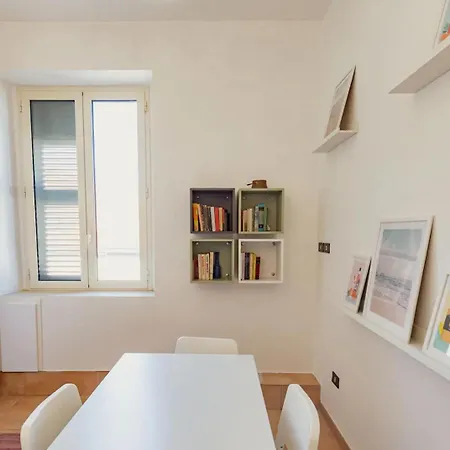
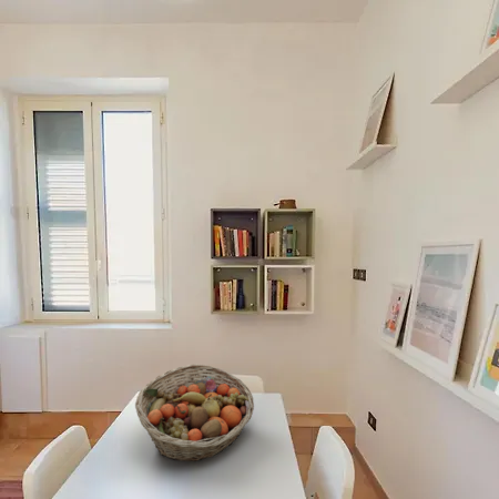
+ fruit basket (197, 408)
